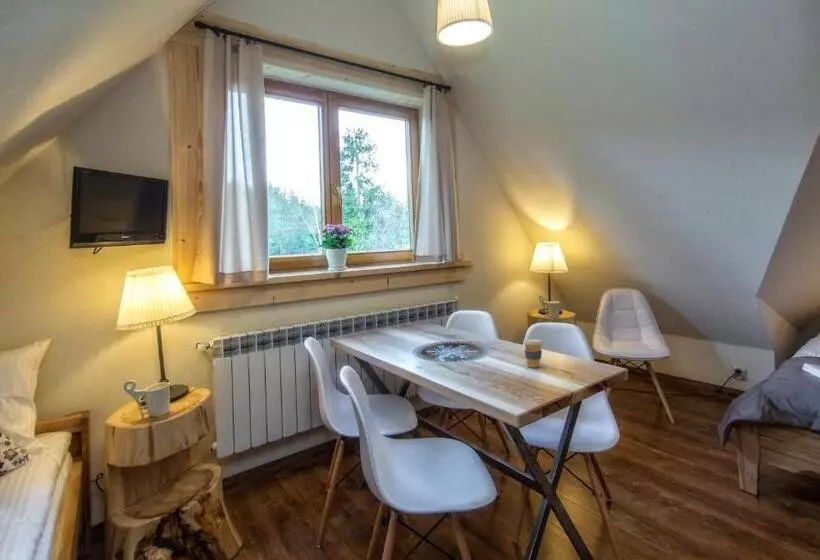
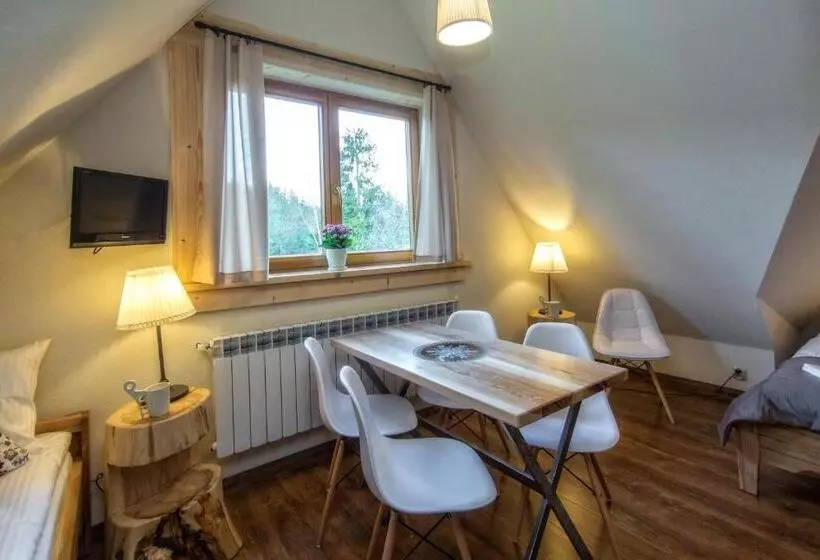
- coffee cup (533, 353)
